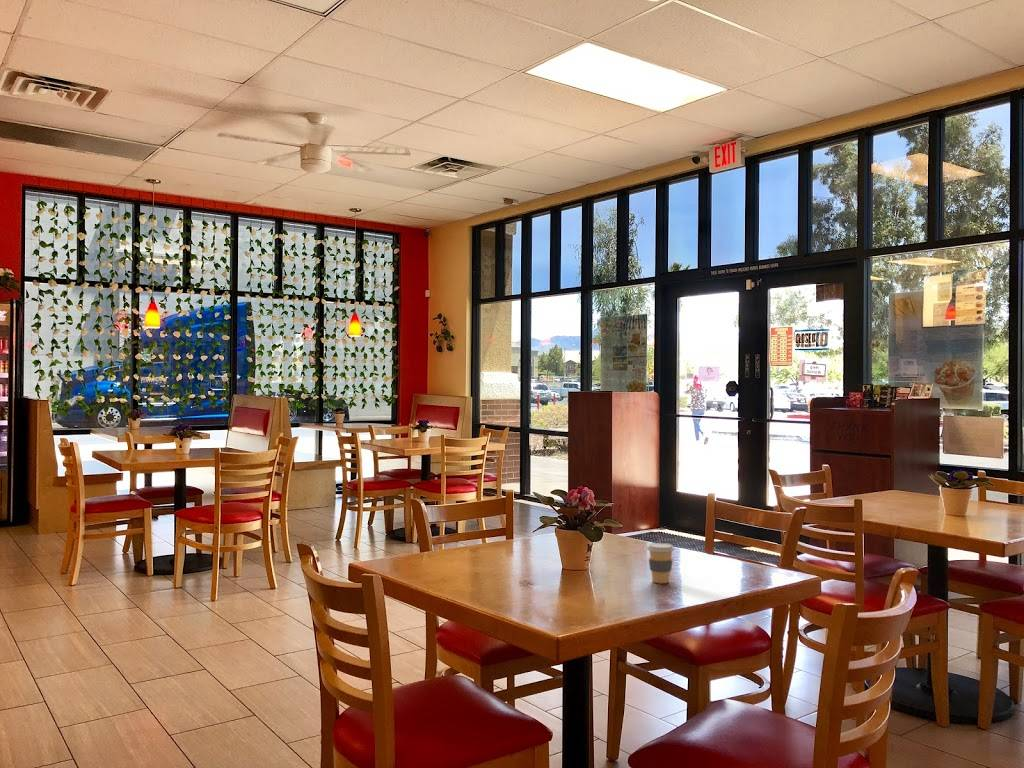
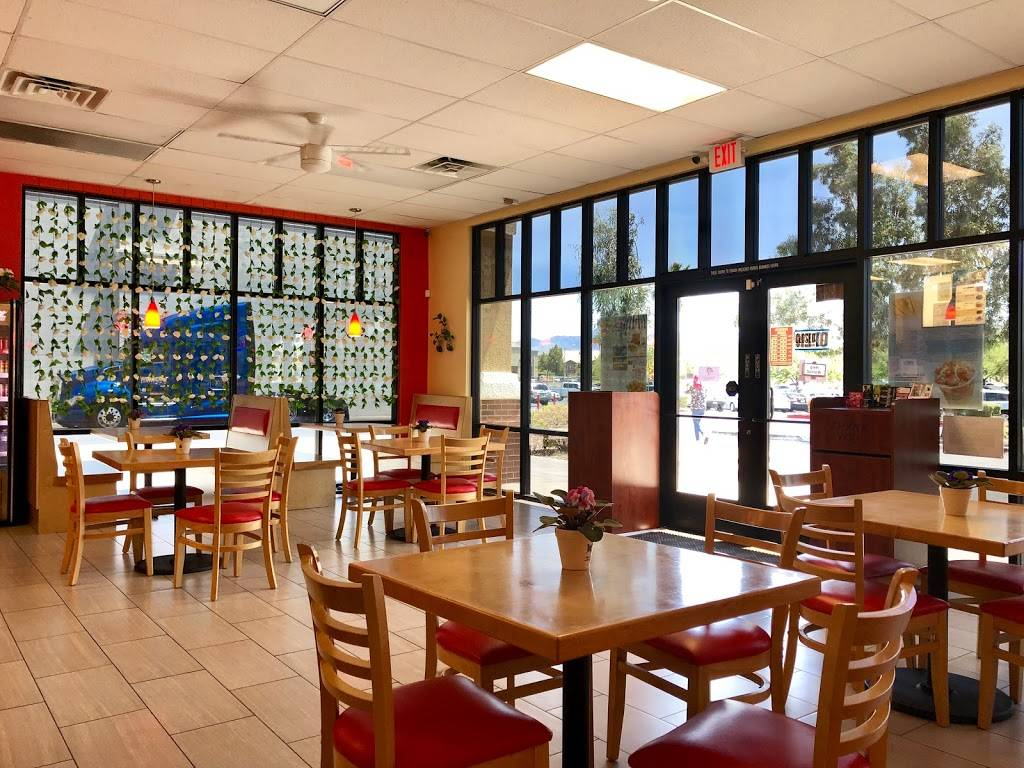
- coffee cup (660, 563)
